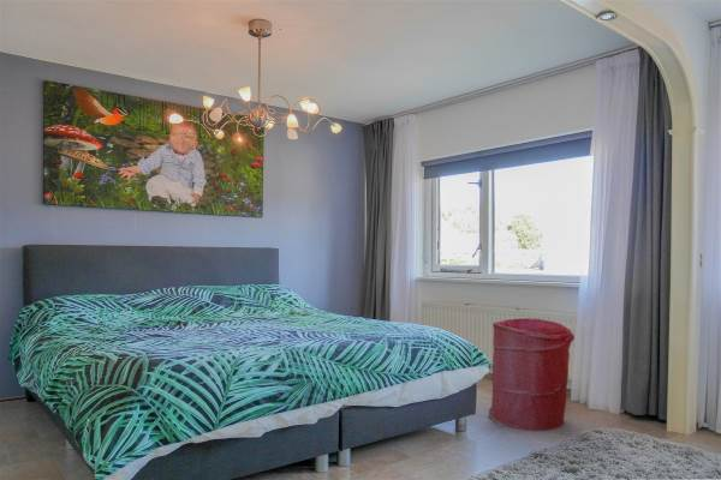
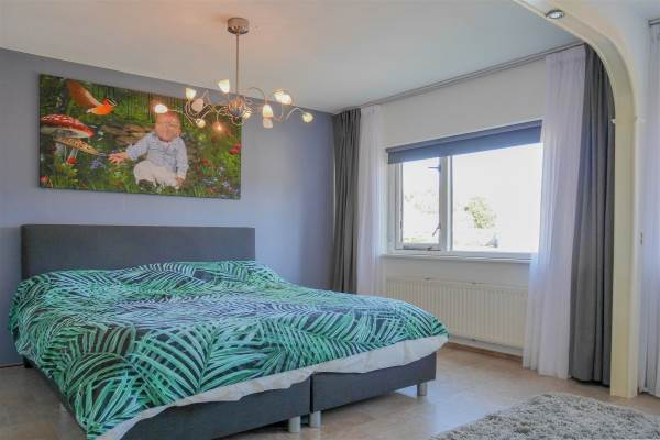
- laundry hamper (530, 371)
